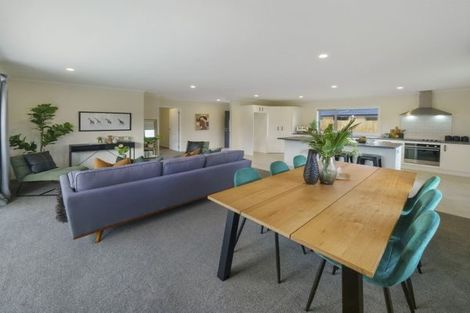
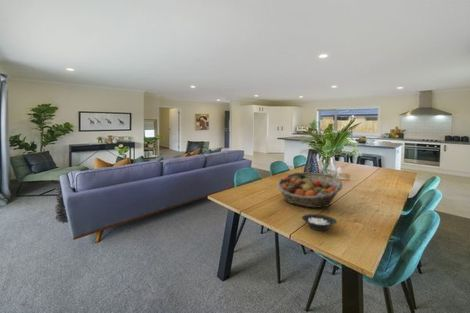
+ fruit basket (307, 188)
+ cereal bowl (318, 223)
